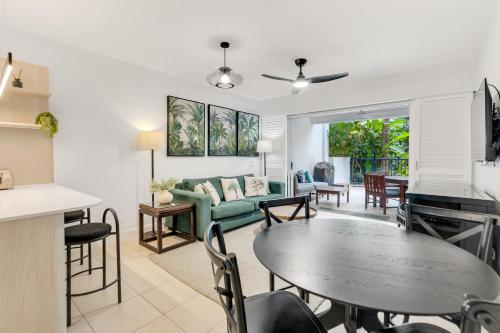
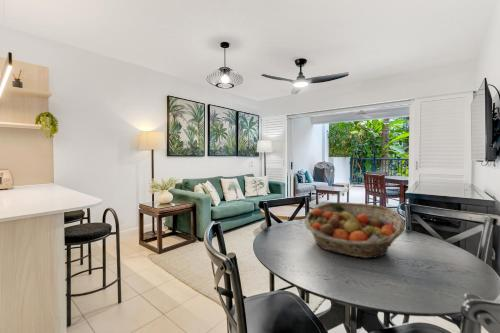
+ fruit basket (350, 226)
